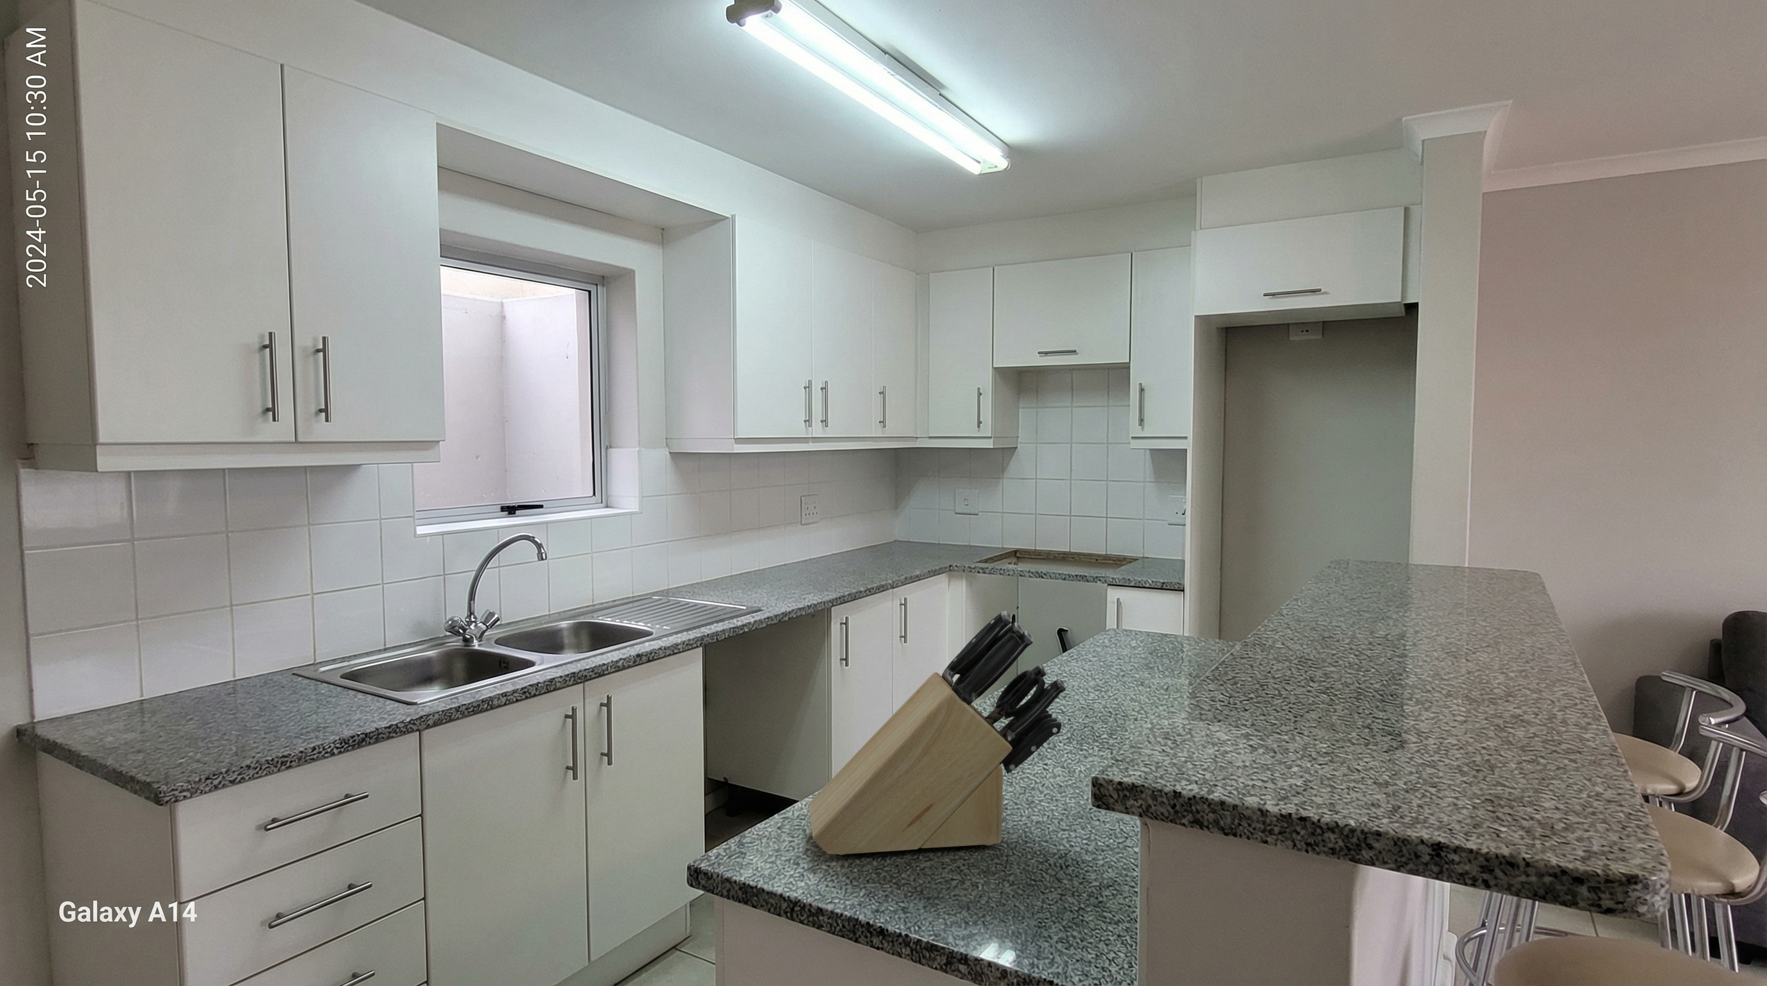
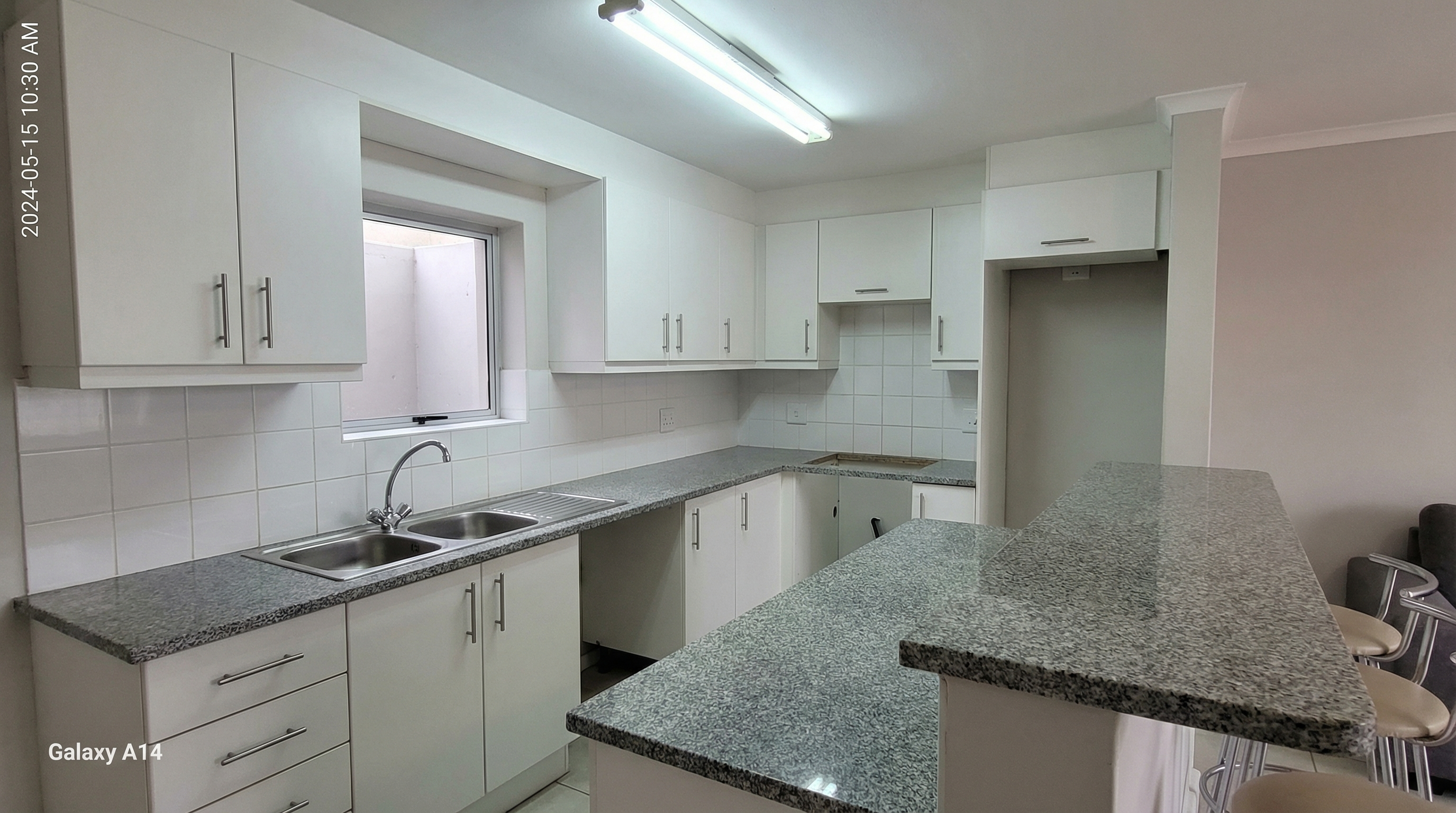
- knife block (934, 725)
